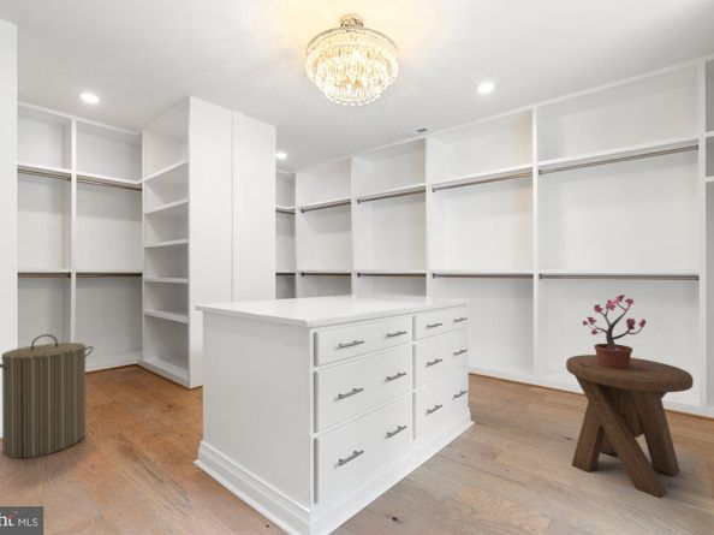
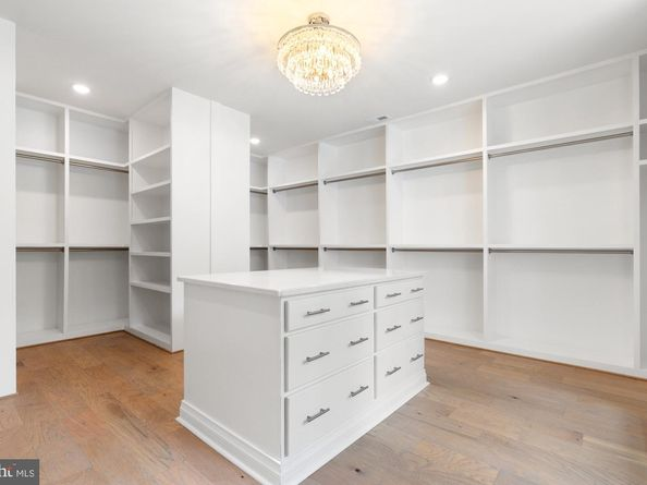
- potted plant (609, 329)
- music stool (624, 416)
- laundry hamper (46, 388)
